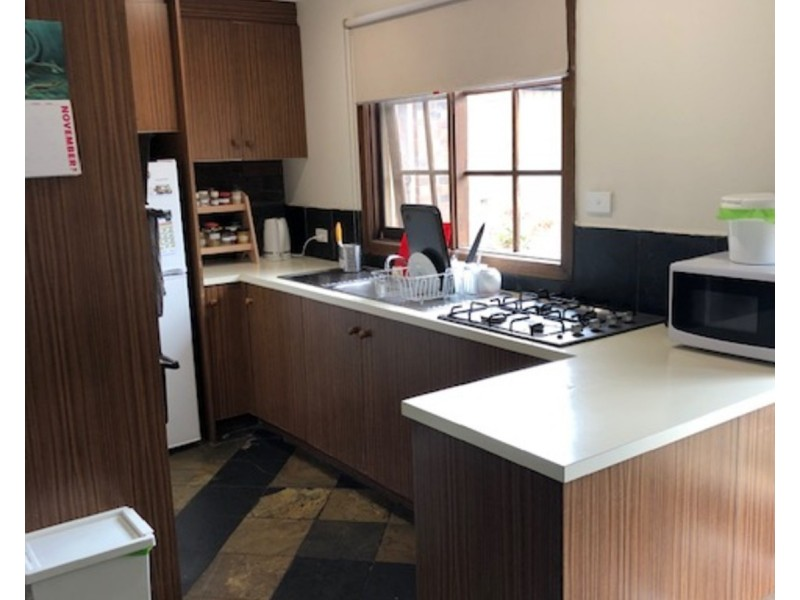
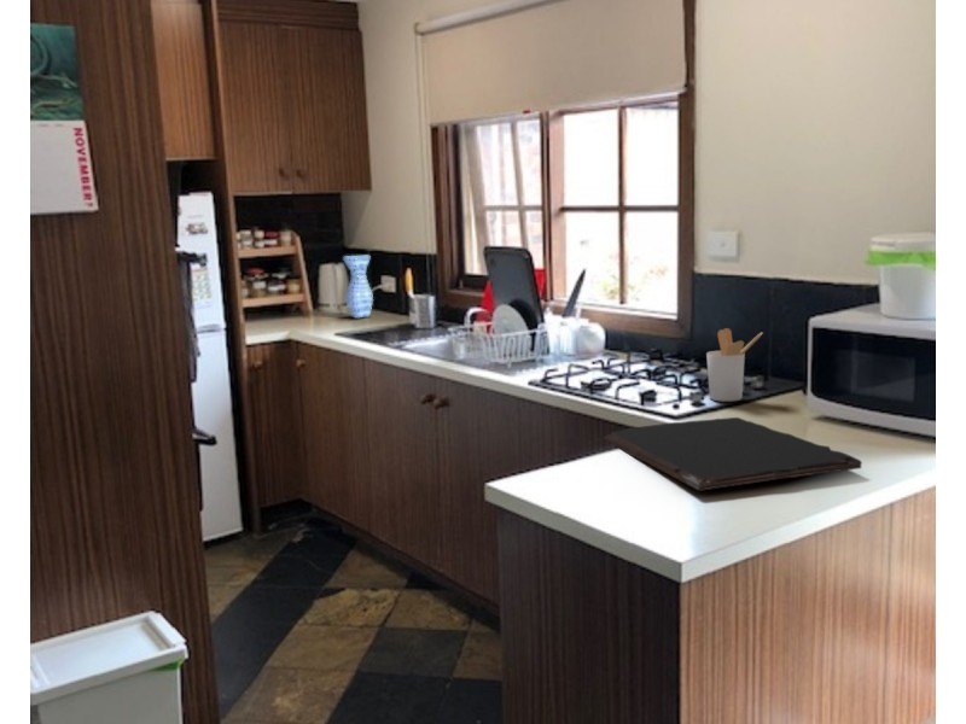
+ utensil holder (735, 364)
+ cutting board (721, 448)
+ vase (357, 286)
